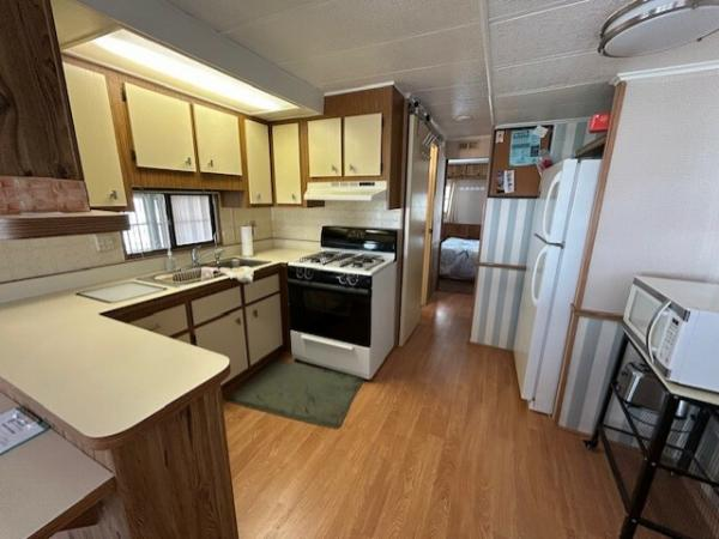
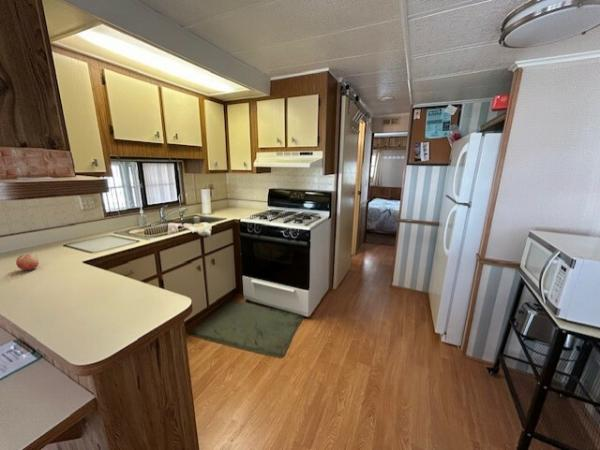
+ fruit (27, 262)
